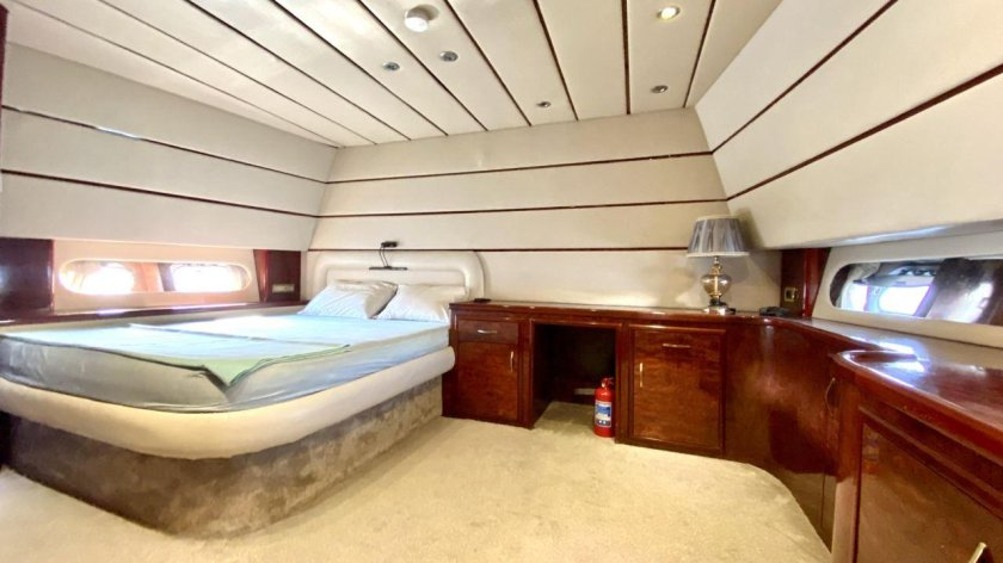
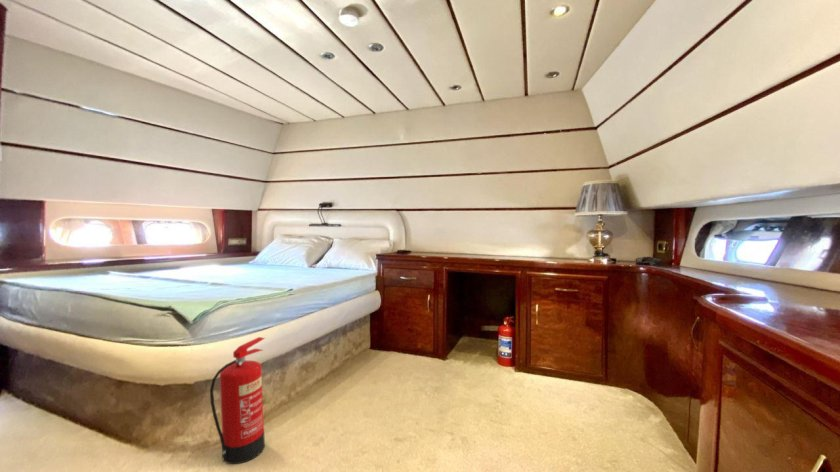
+ fire extinguisher (239, 400)
